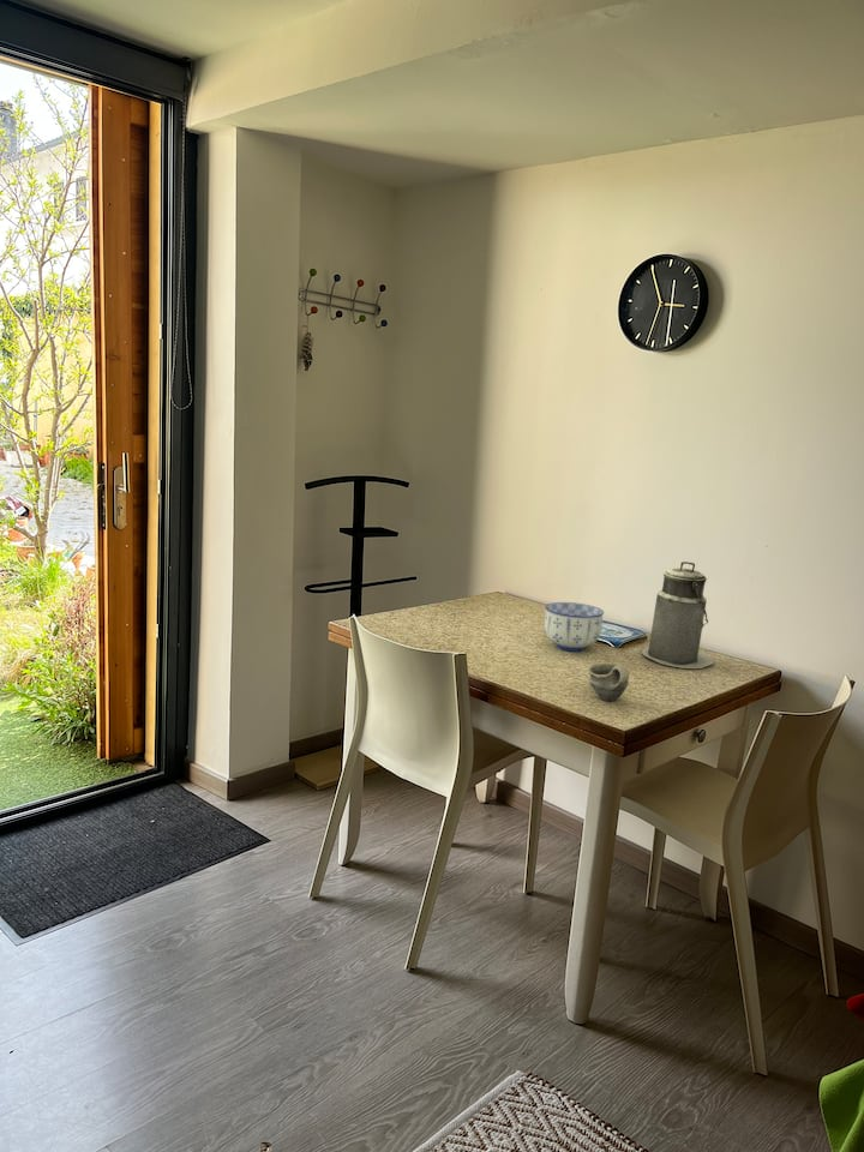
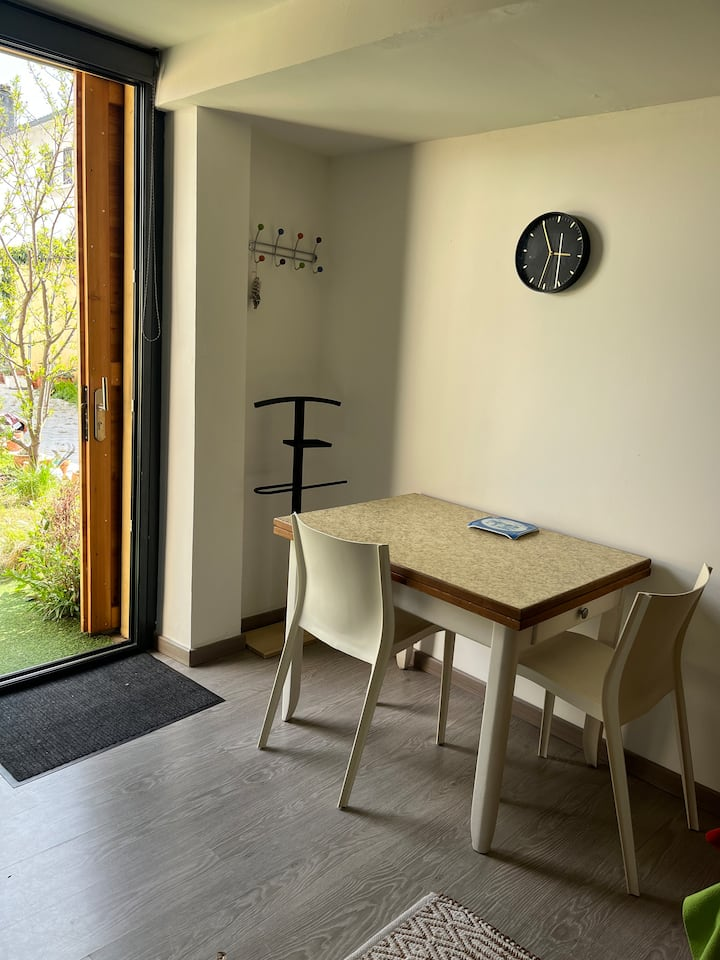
- cup (608, 679)
- bowl (572, 628)
- canister (683, 610)
